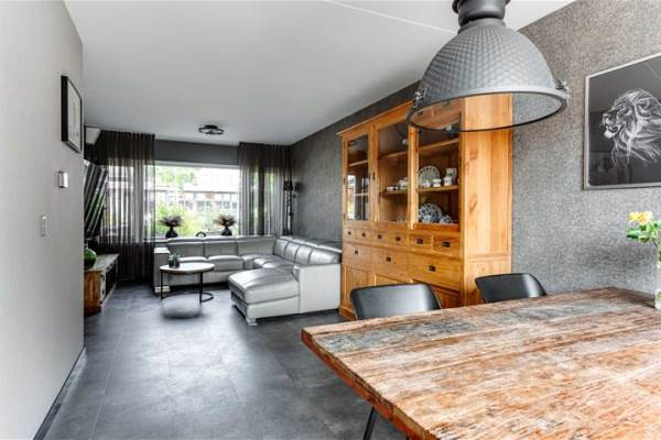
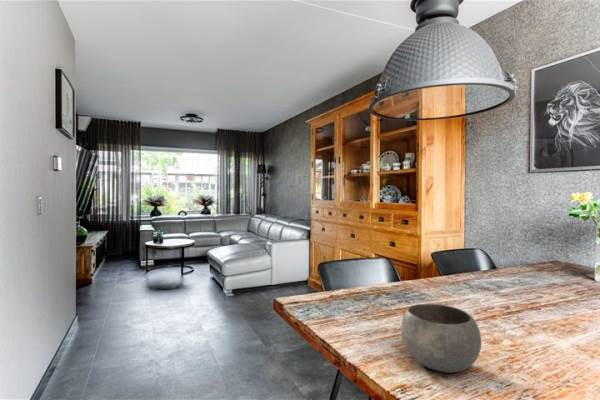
+ bowl (439, 337)
